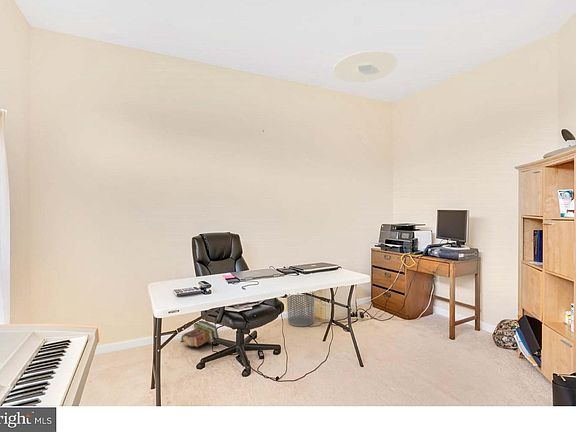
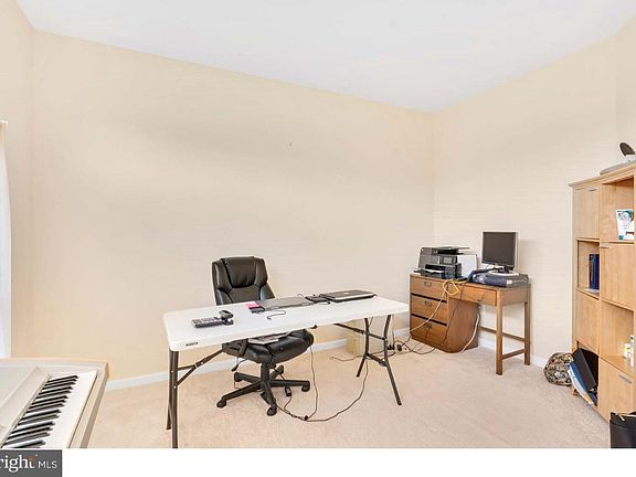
- ceiling light (364, 65)
- waste bin (300, 306)
- backpack (197, 333)
